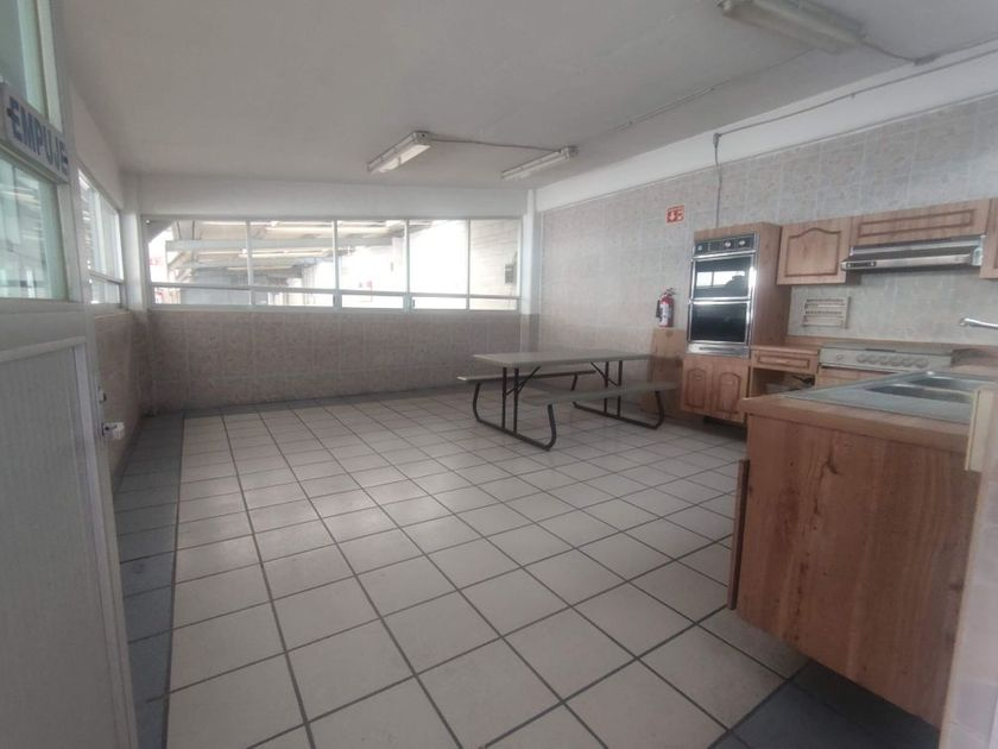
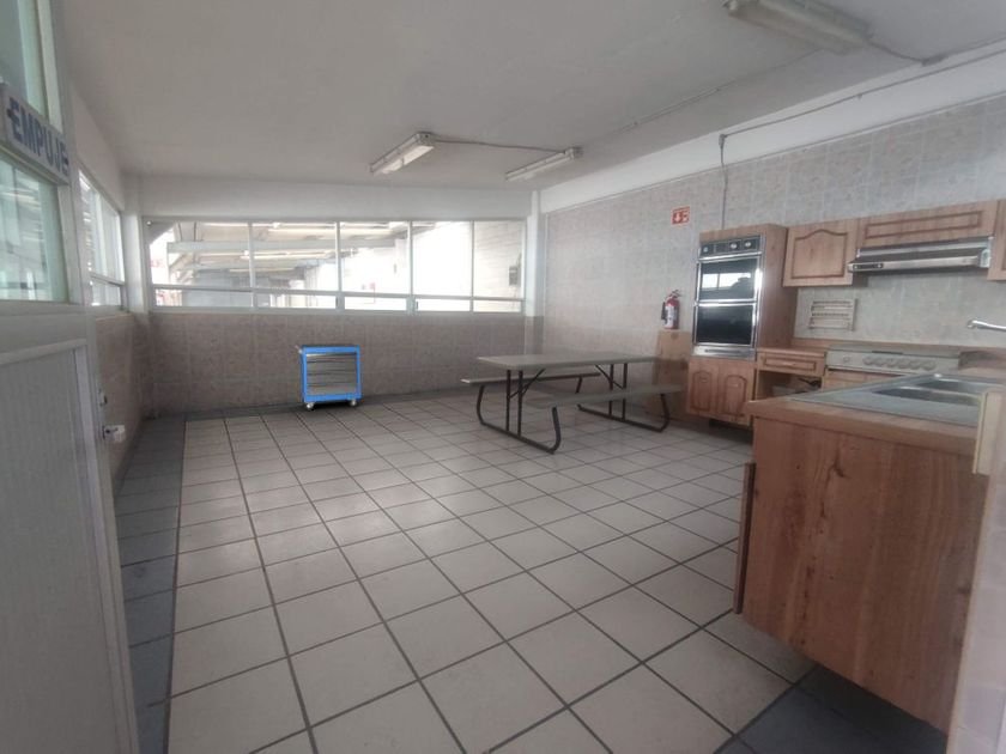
+ storage cabinet (327, 375)
